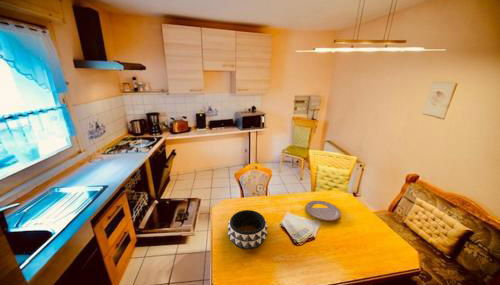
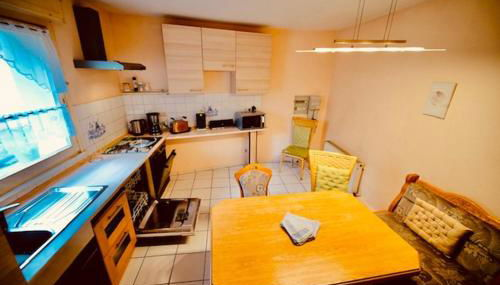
- decorative bowl (247, 231)
- plate (322, 210)
